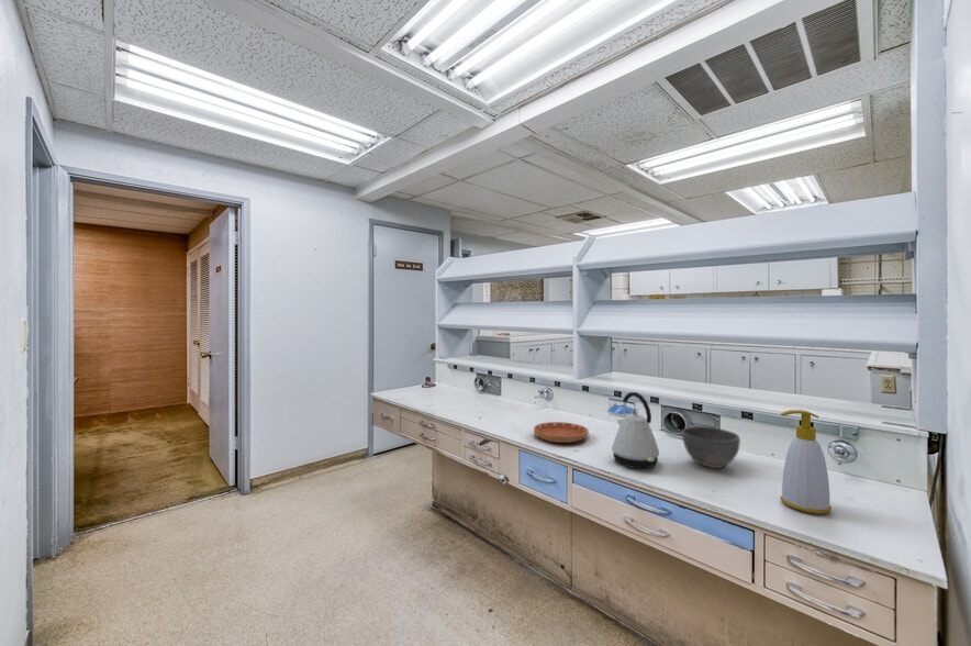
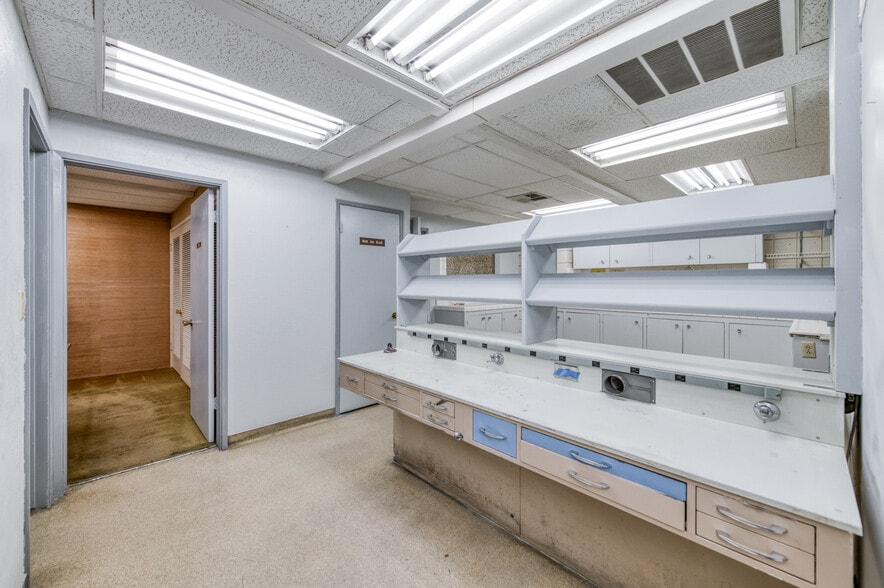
- bowl (710, 448)
- soap bottle (804, 458)
- kettle (634, 426)
- saucer (560, 432)
